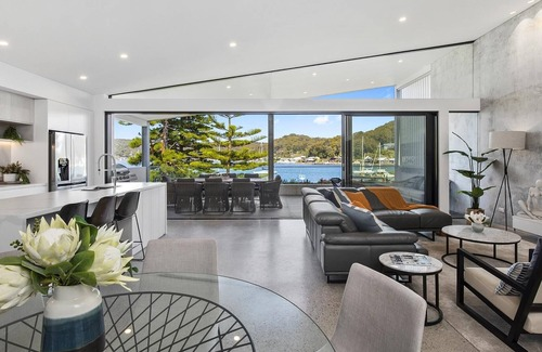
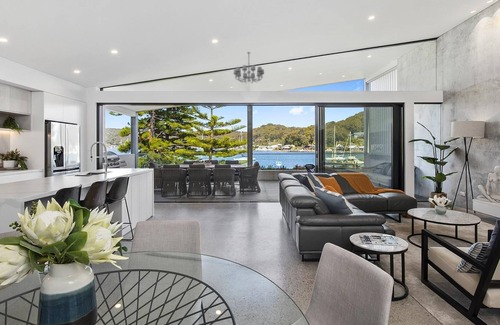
+ chandelier (248, 67)
